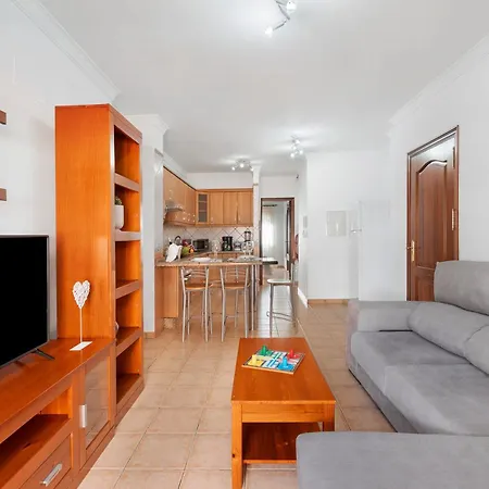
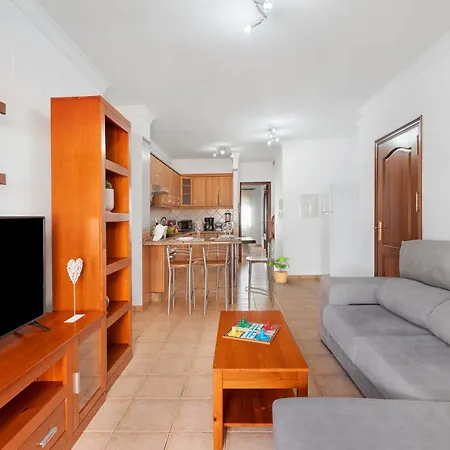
+ potted plant (280, 269)
